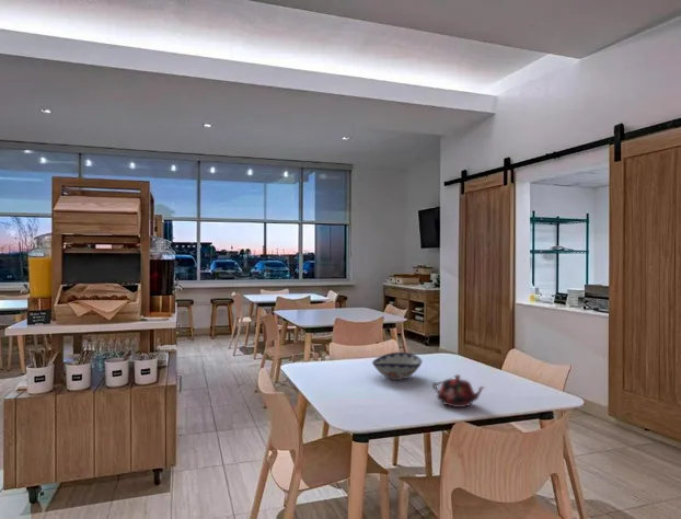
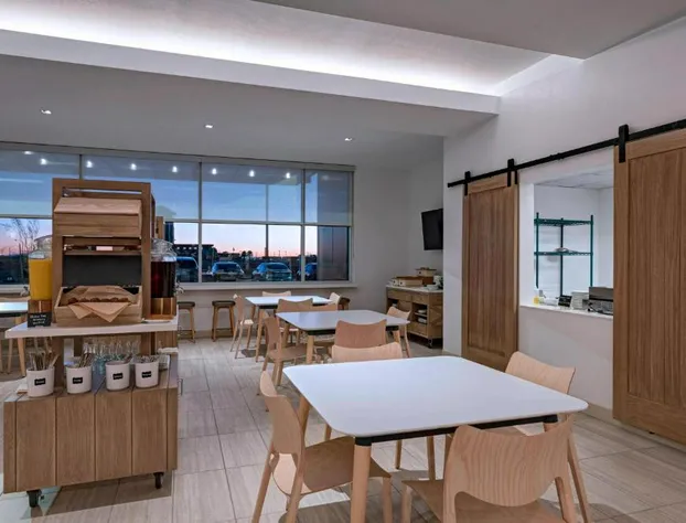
- decorative bowl (396, 367)
- teapot (458, 389)
